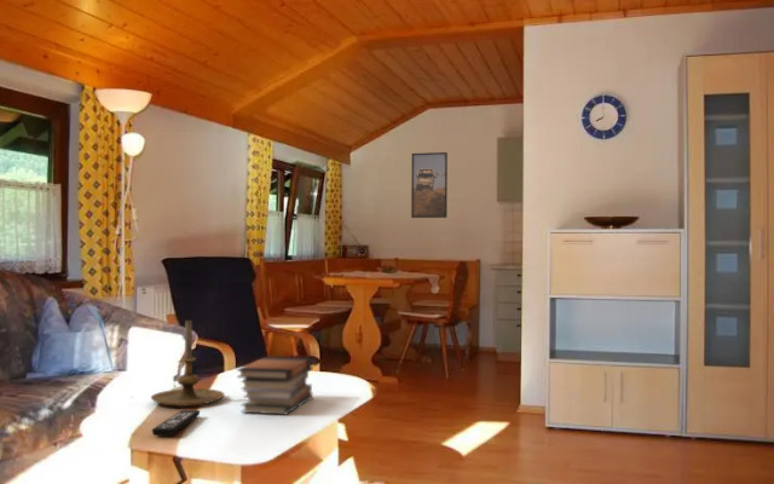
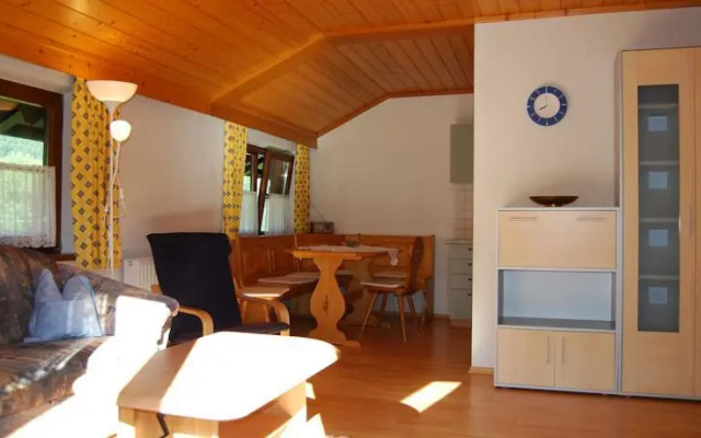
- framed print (428, 185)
- remote control (177, 422)
- candle holder (187, 359)
- book stack (276, 384)
